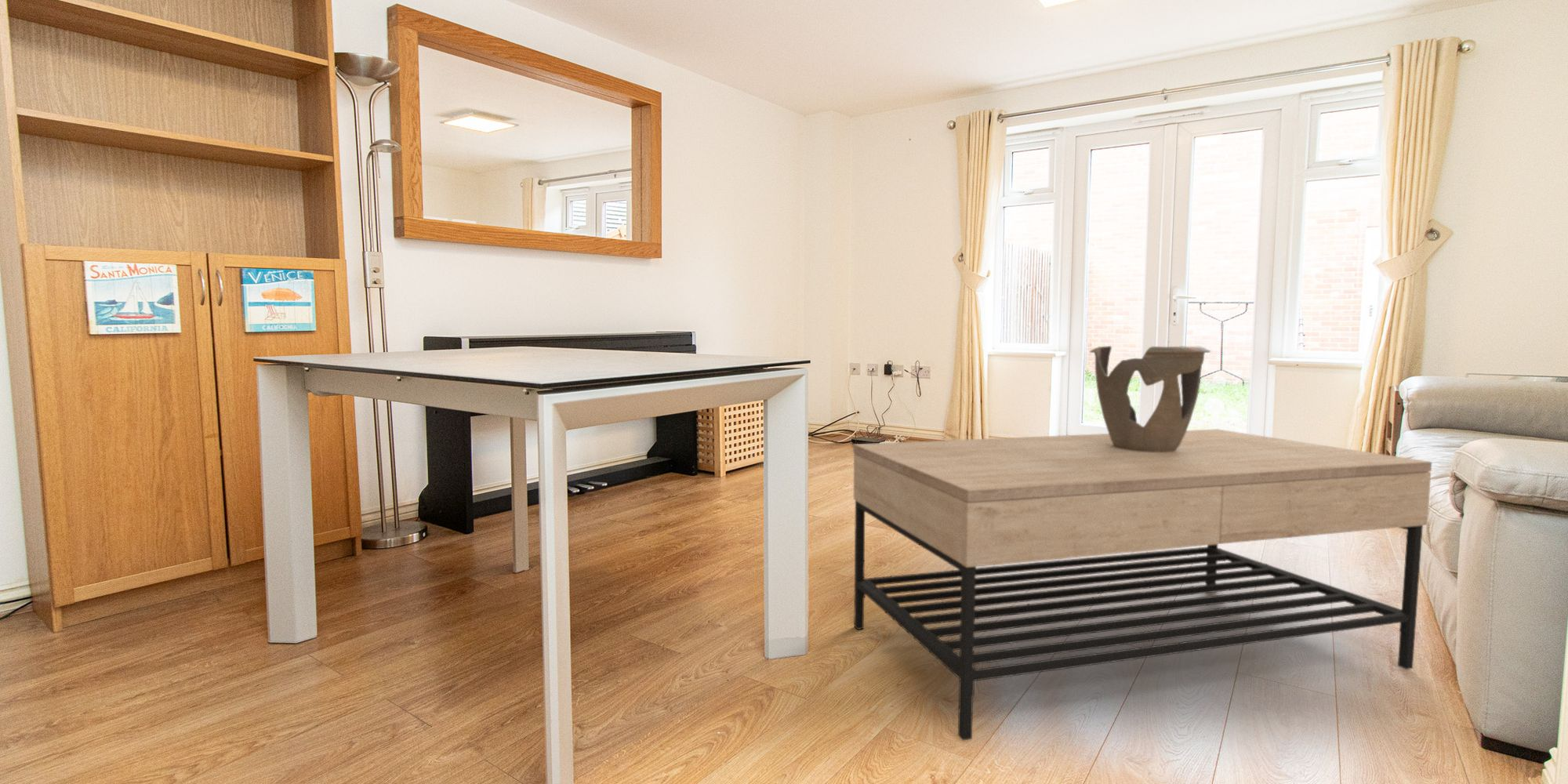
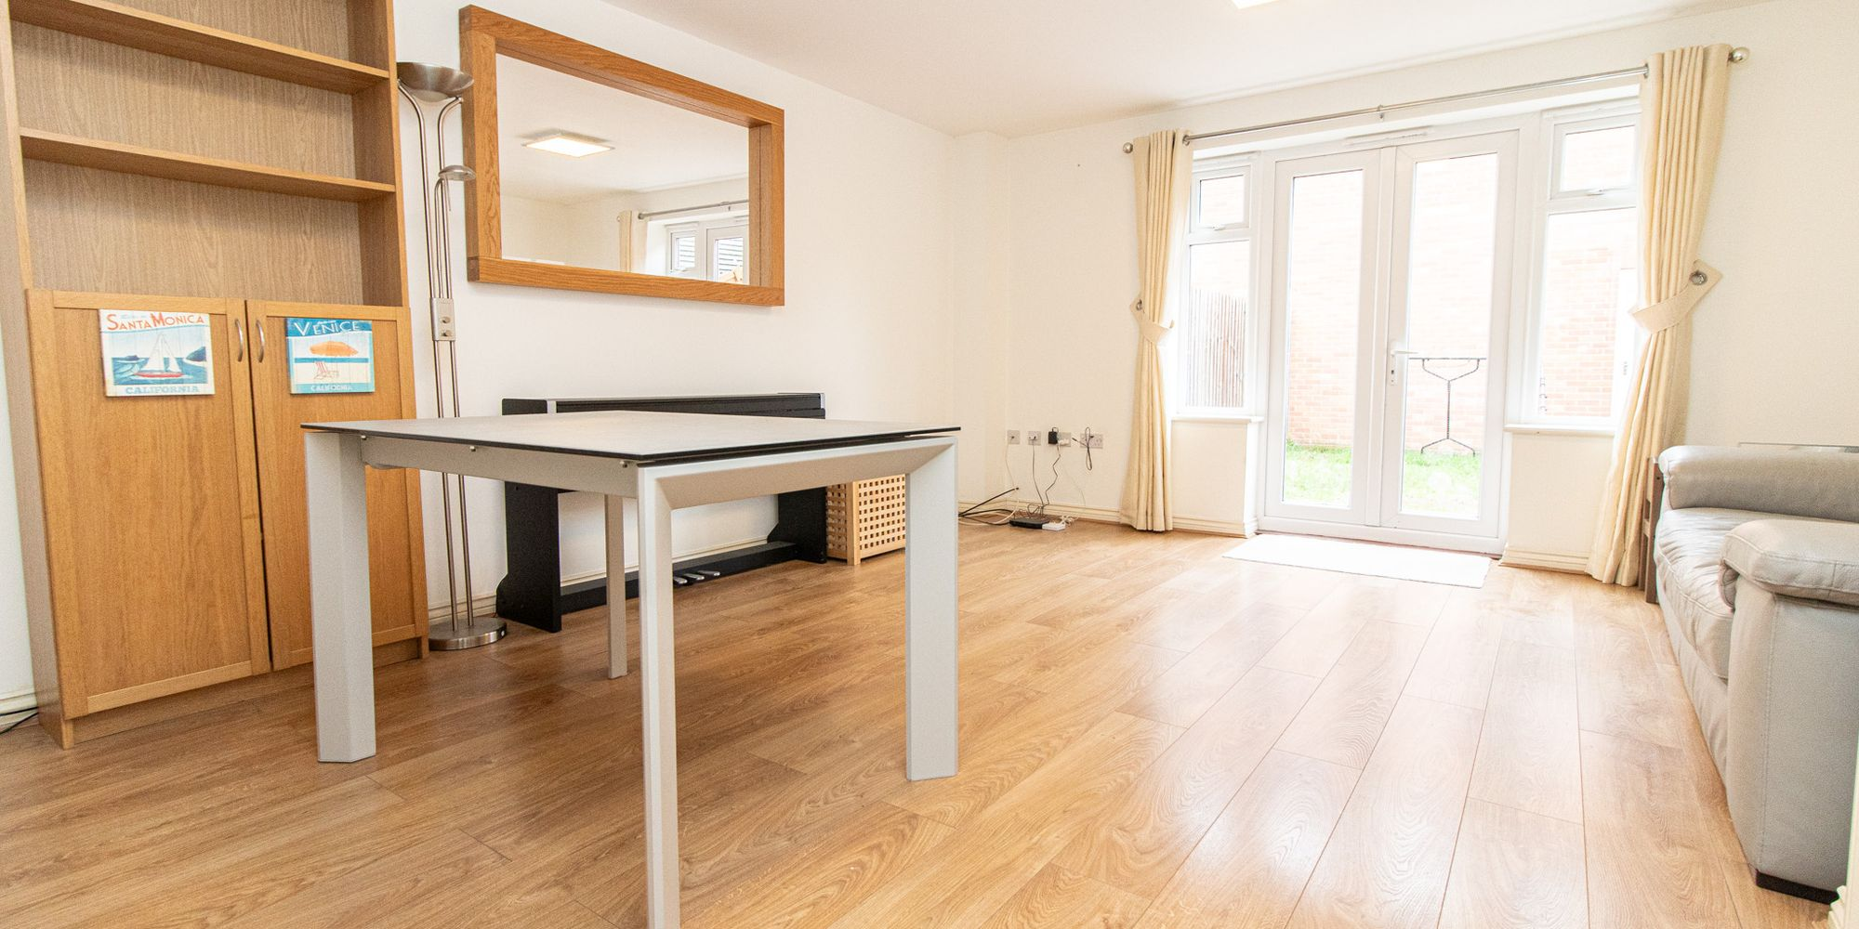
- coffee table (1119, 550)
- decorative bowl (1147, 385)
